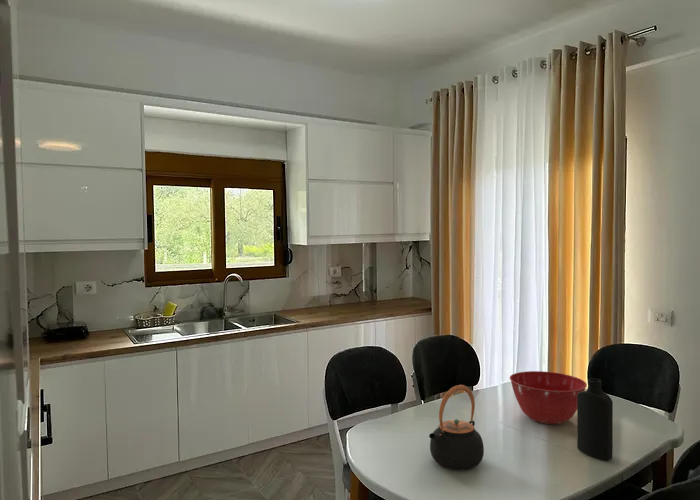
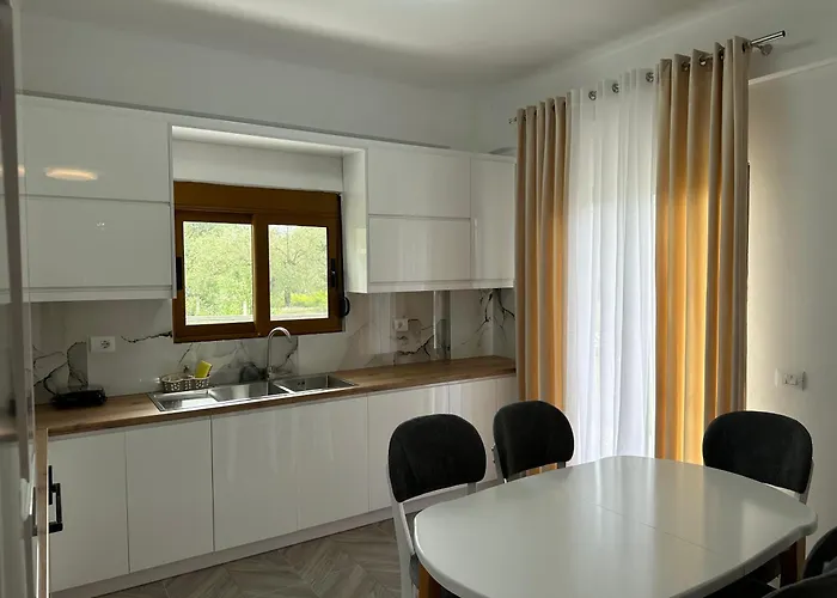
- teapot (453, 425)
- bottle (594, 417)
- mixing bowl (547, 399)
